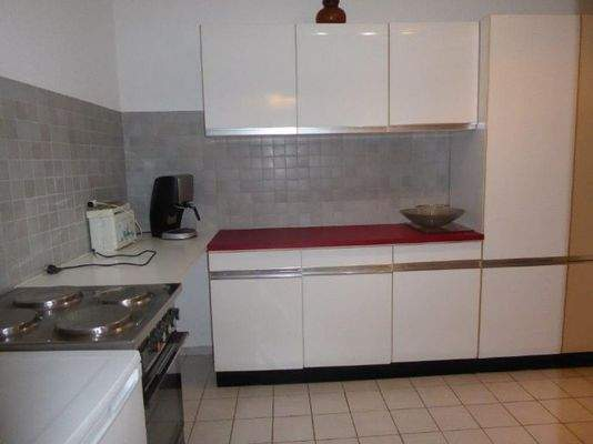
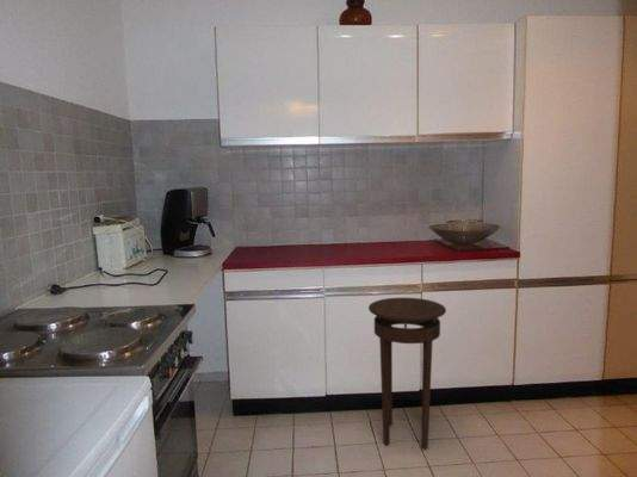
+ stool (391, 372)
